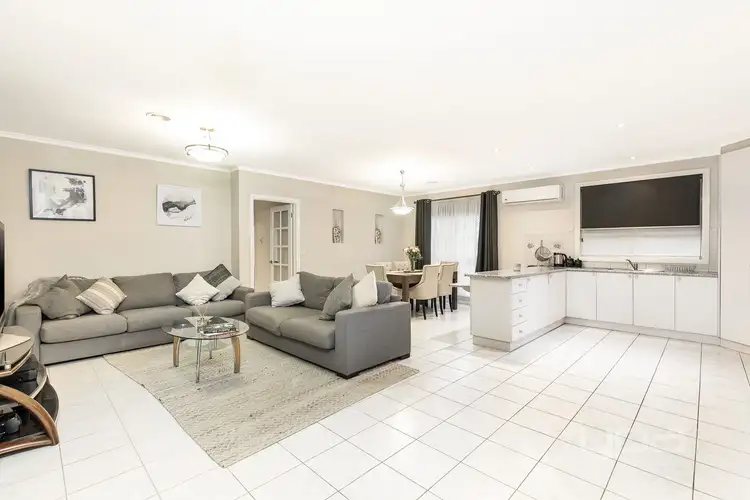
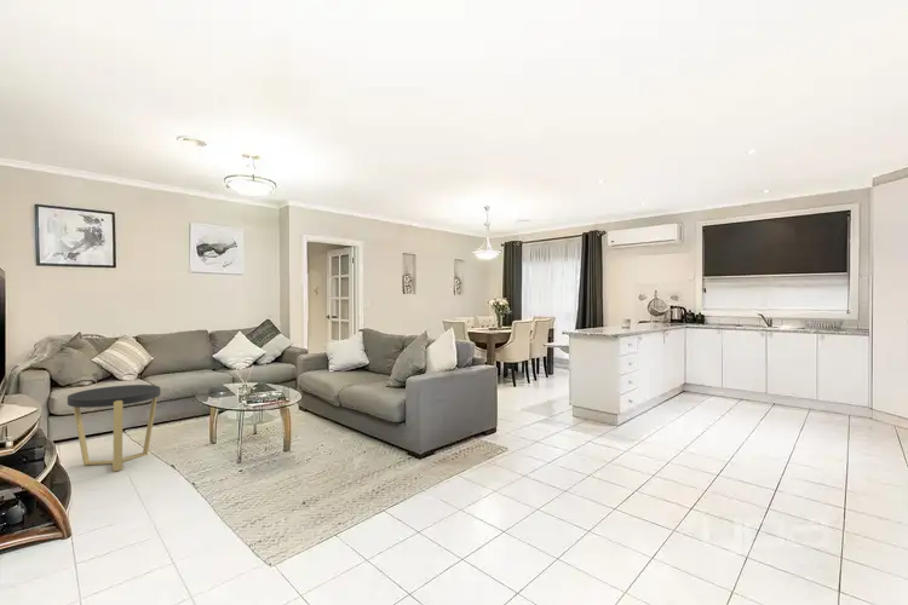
+ side table (116, 427)
